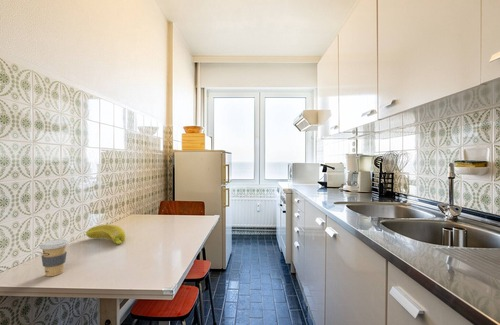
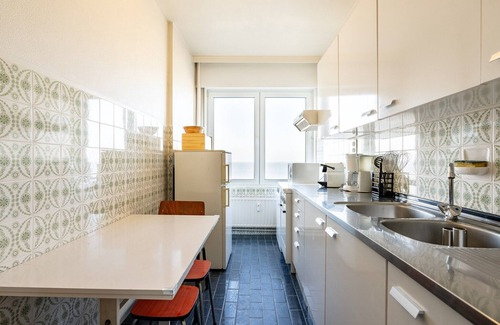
- coffee cup (54, 257)
- fruit (104, 234)
